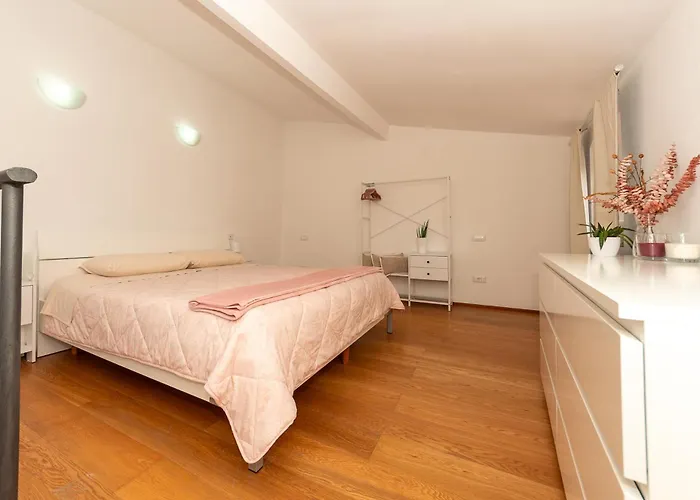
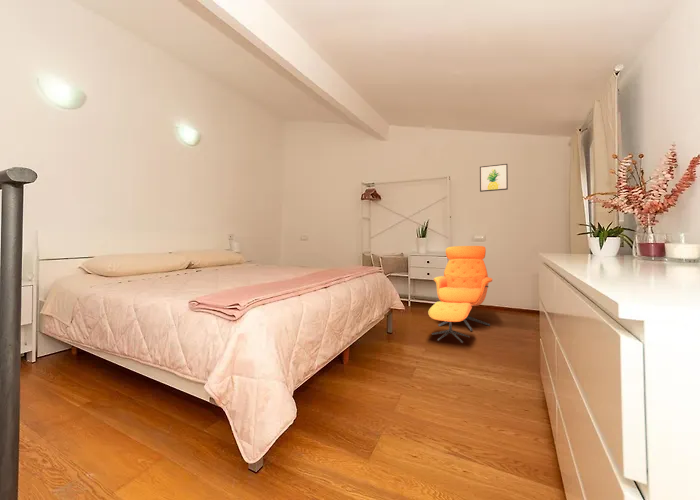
+ wall art (493, 178)
+ lounge chair (458, 286)
